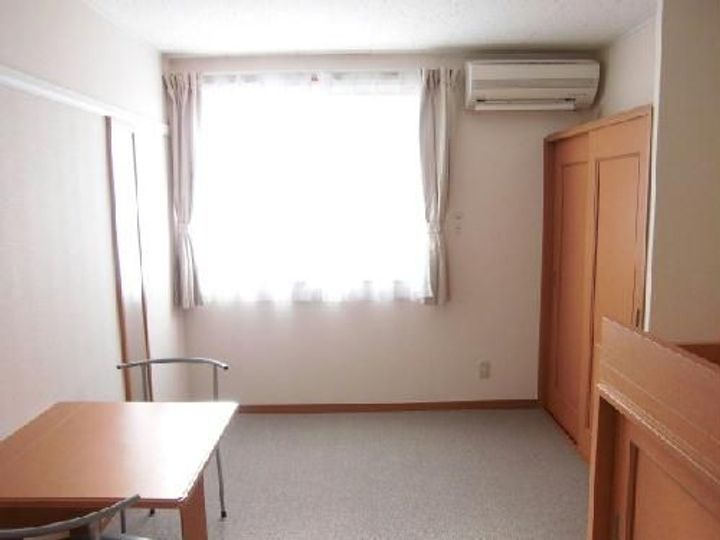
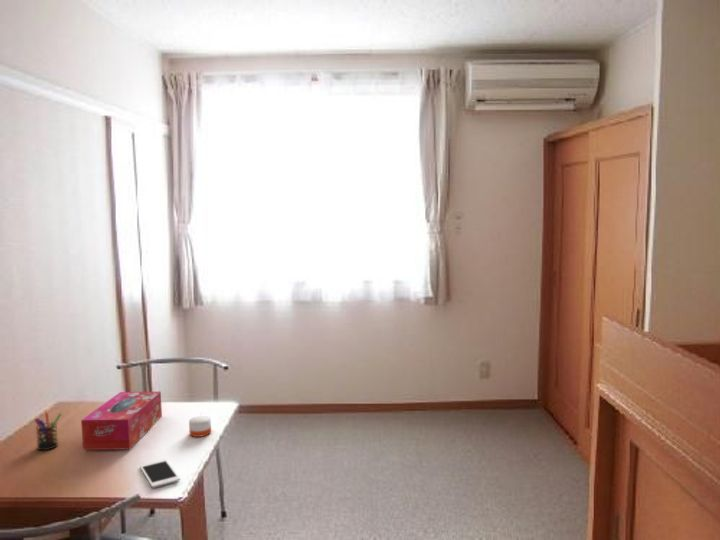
+ pen holder (49, 428)
+ tissue box (124, 418)
+ cell phone (159, 472)
+ candle (199, 418)
